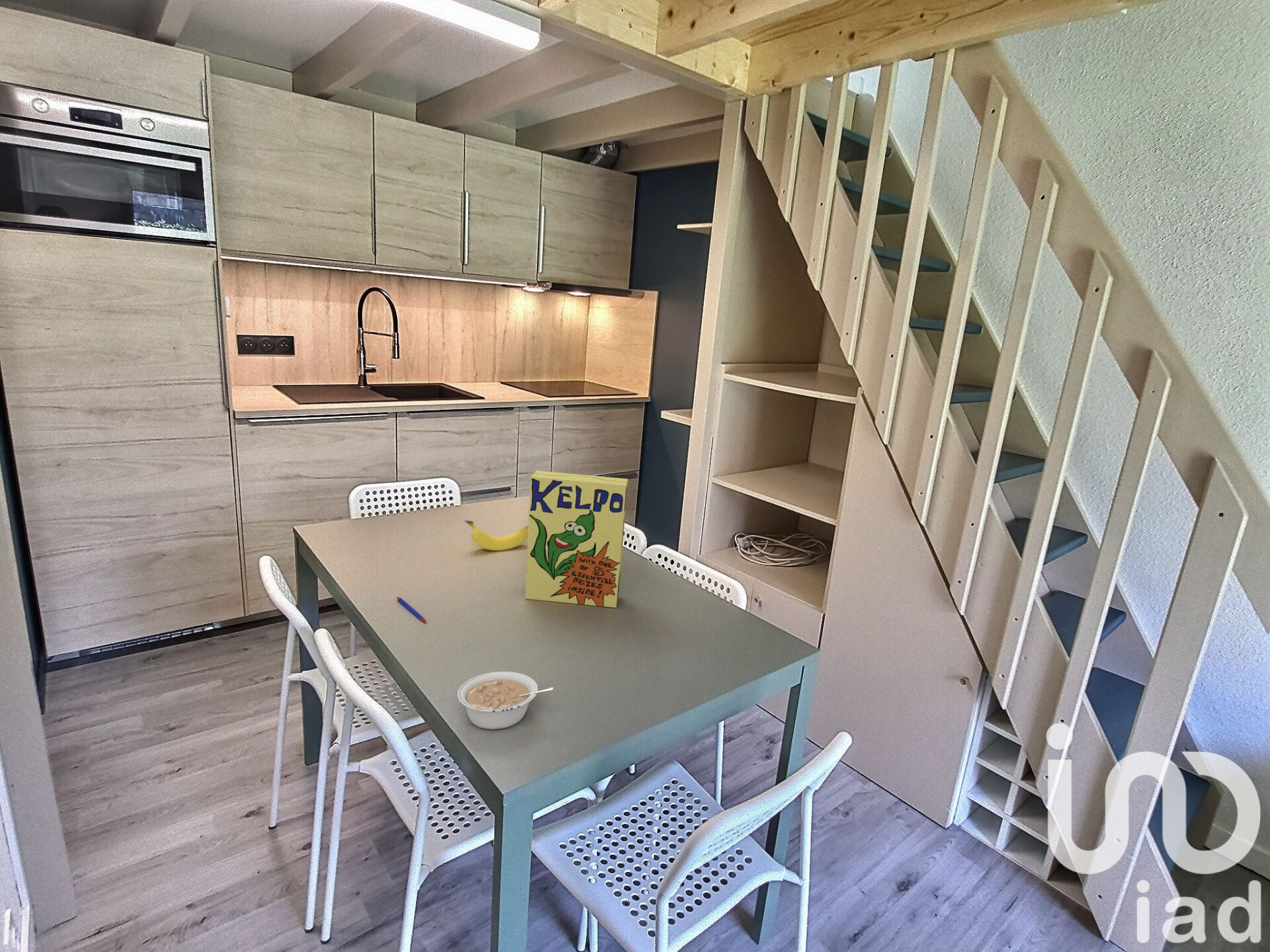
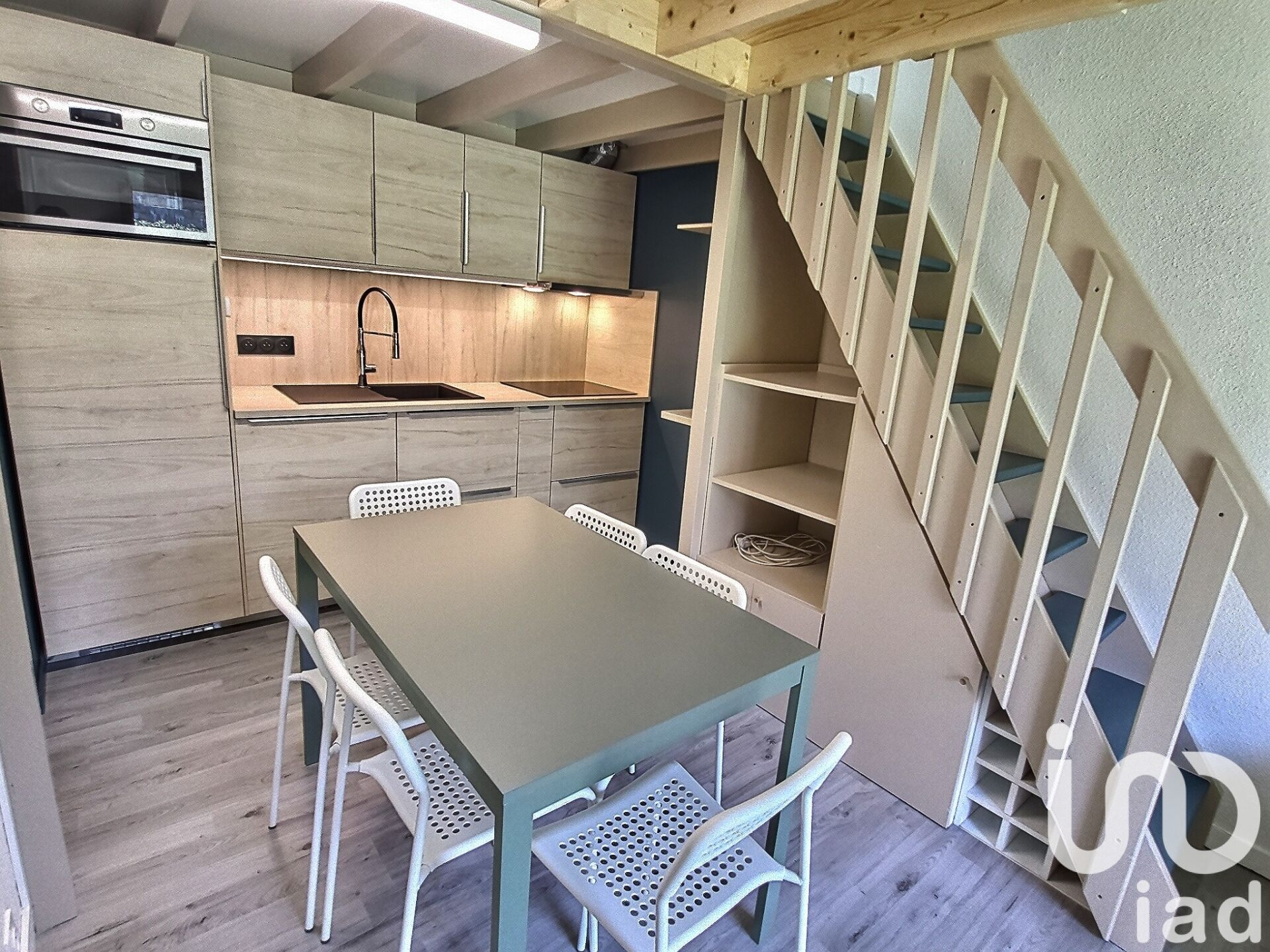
- pen (411, 610)
- legume (501, 699)
- cereal box (576, 539)
- banana (497, 537)
